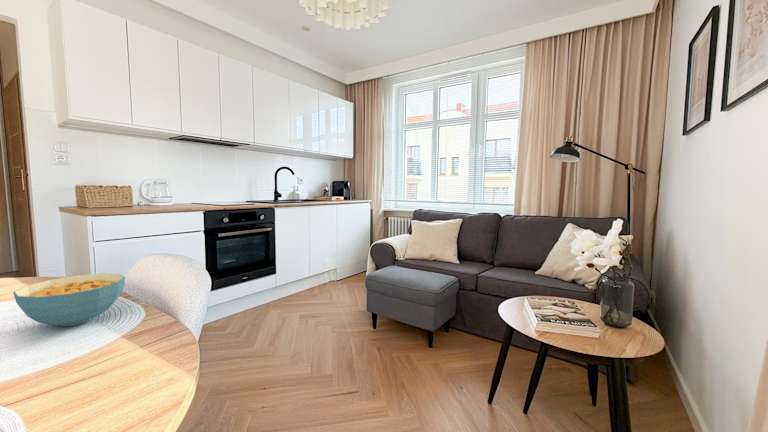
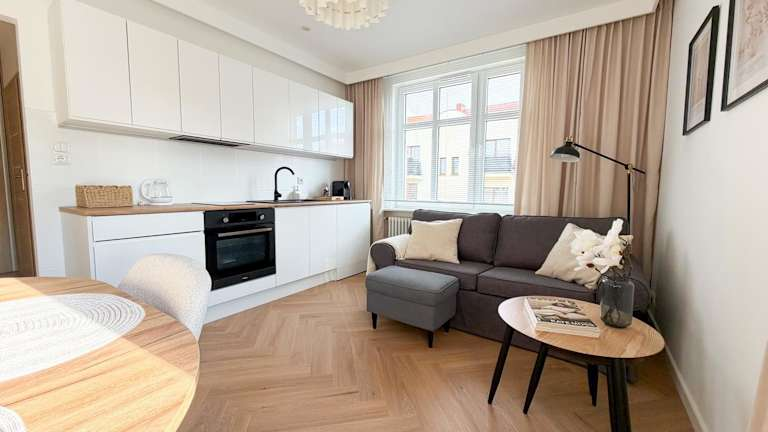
- cereal bowl (75, 302)
